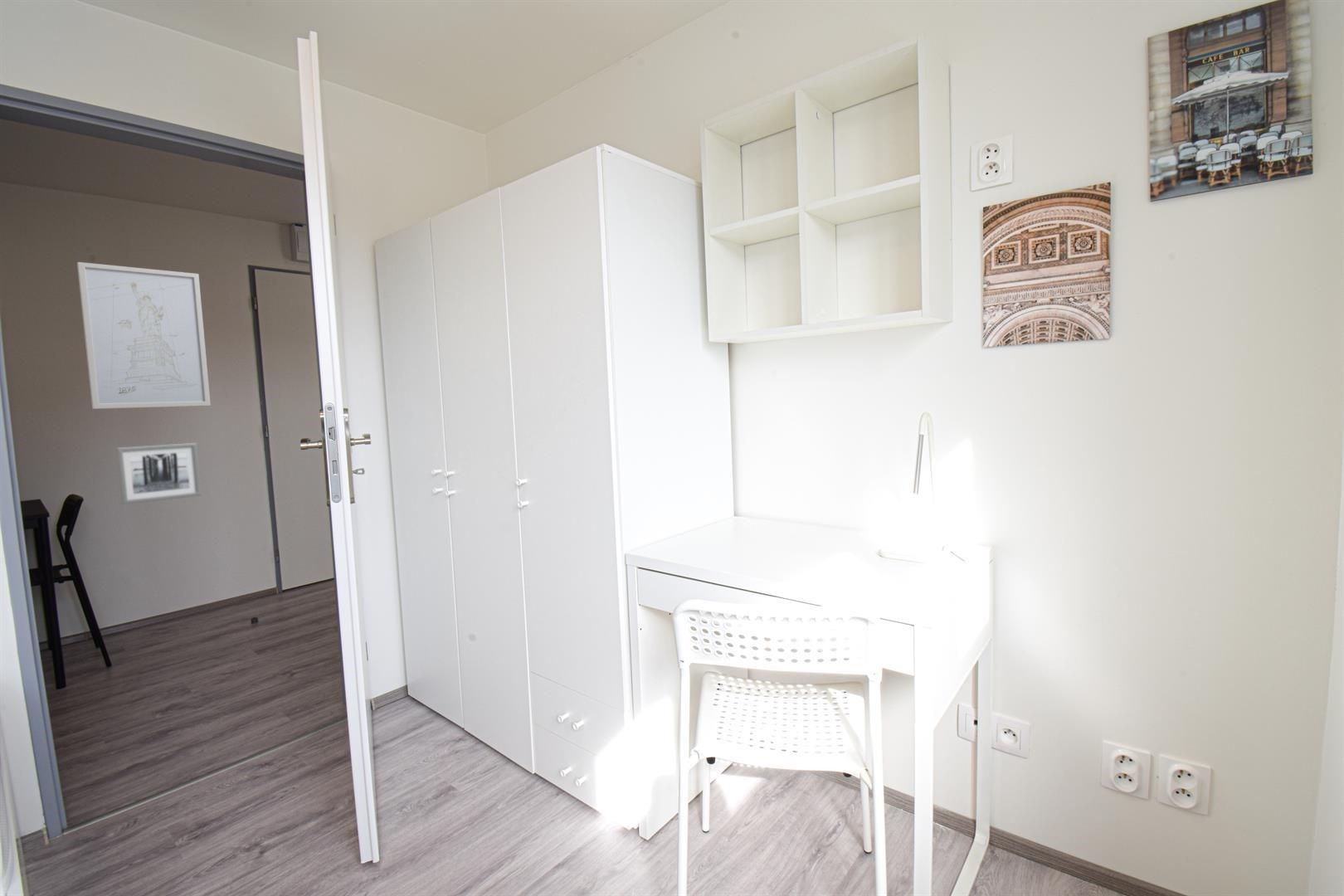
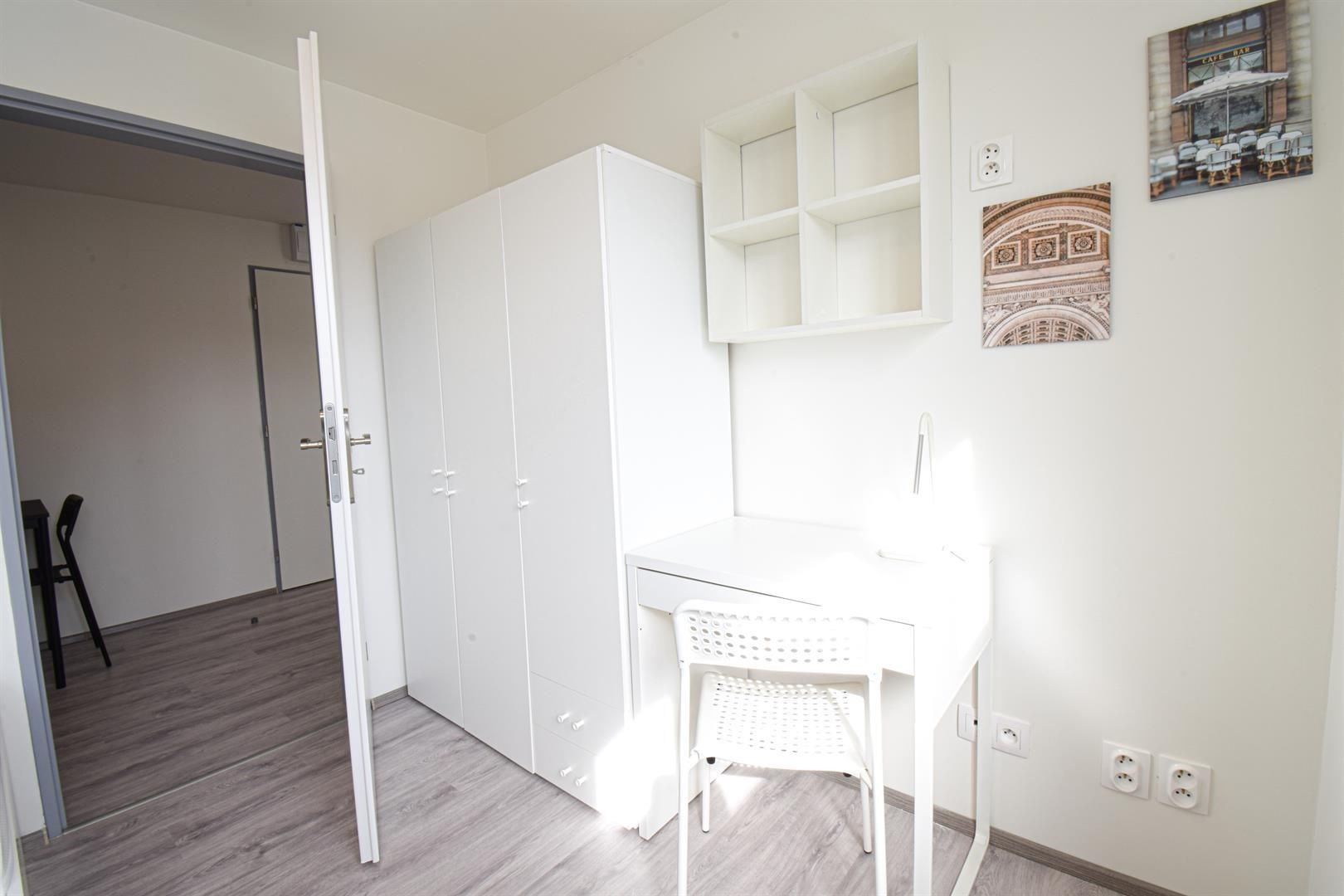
- wall art (148, 338)
- wall art (160, 472)
